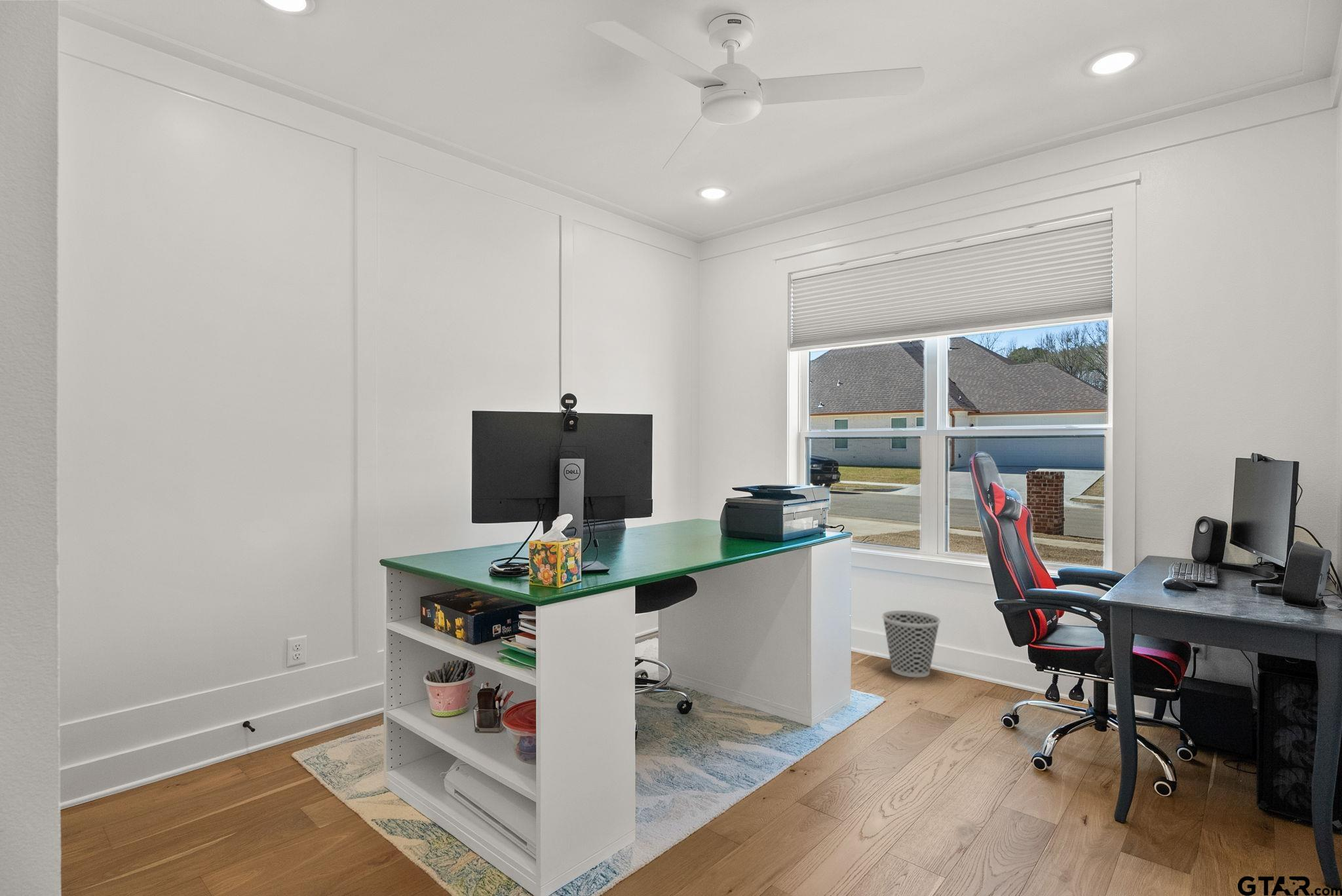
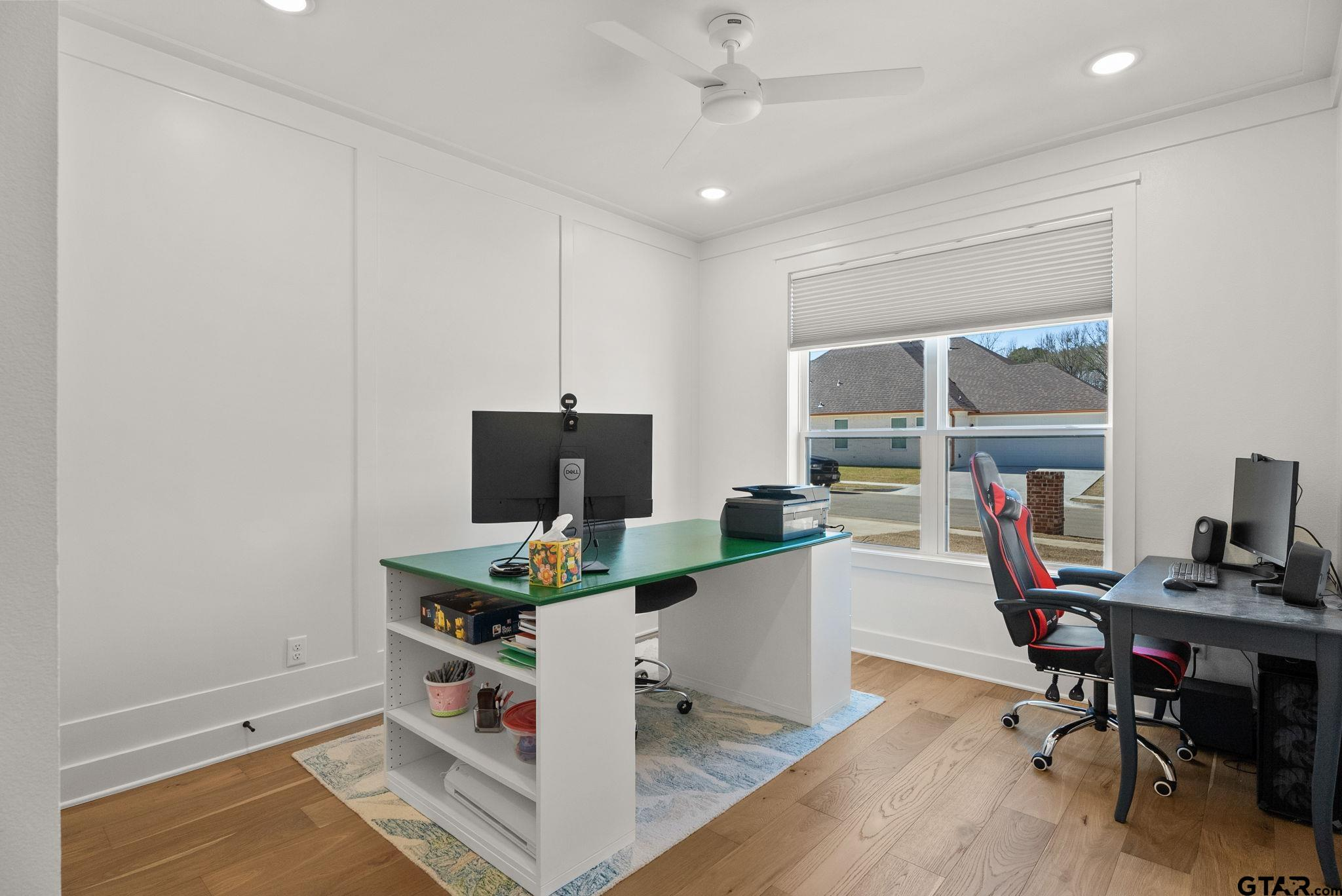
- wastebasket (910, 644)
